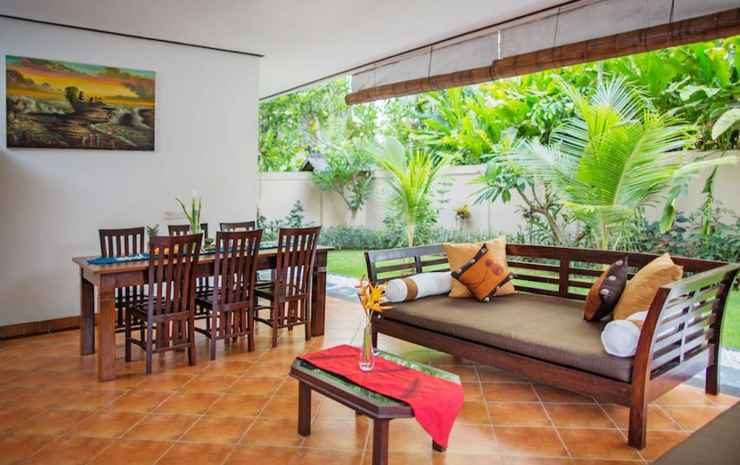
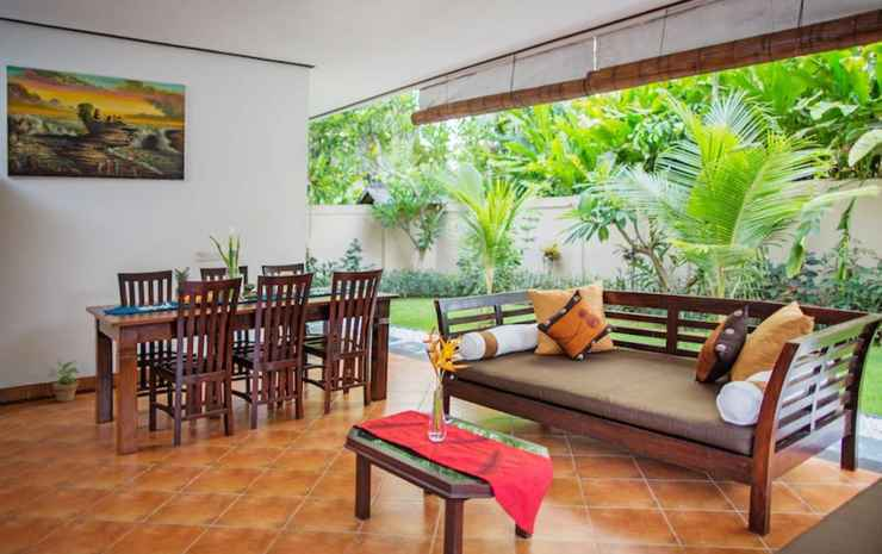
+ potted plant (61, 379)
